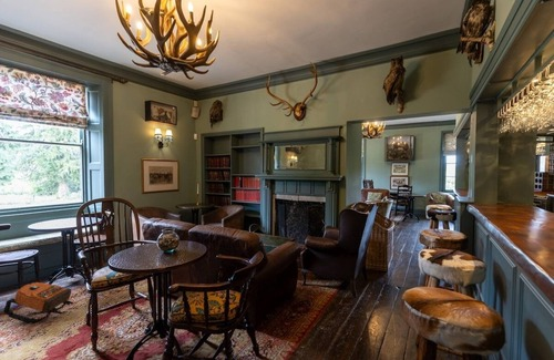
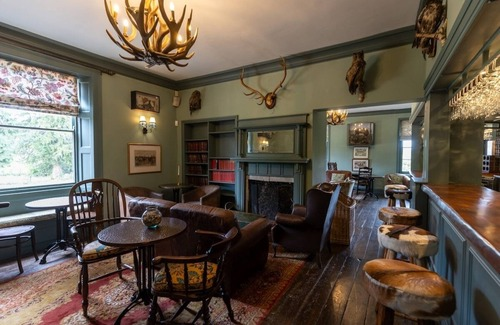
- backpack (42, 300)
